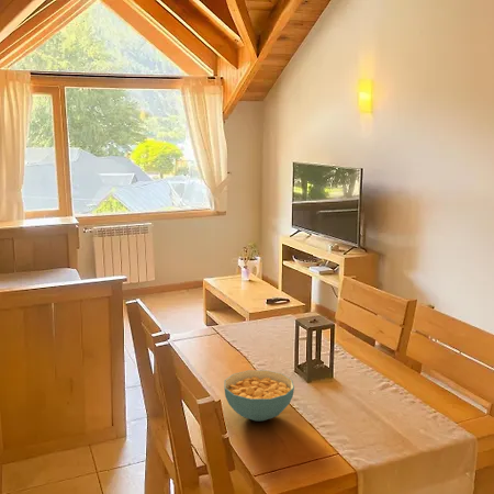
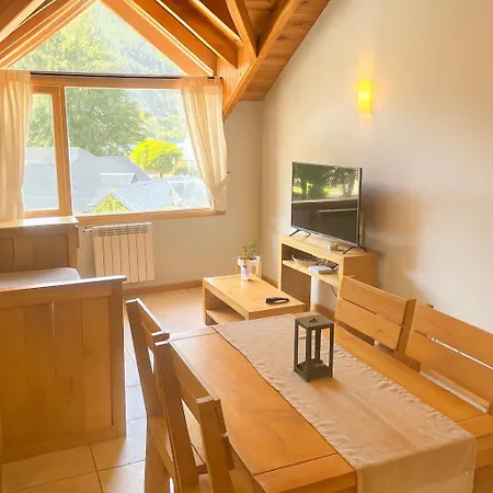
- cereal bowl (258, 400)
